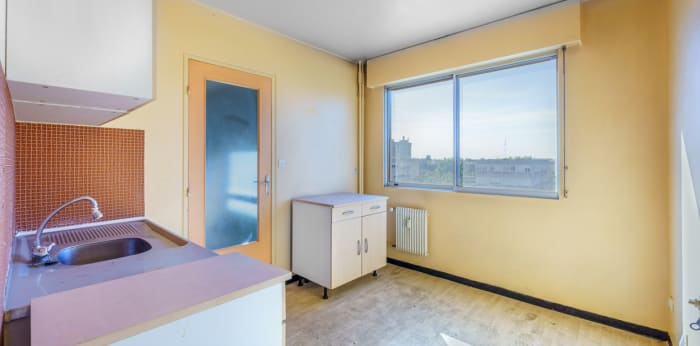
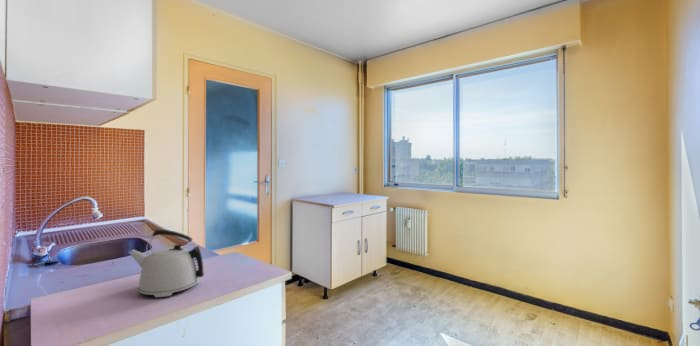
+ kettle (167, 258)
